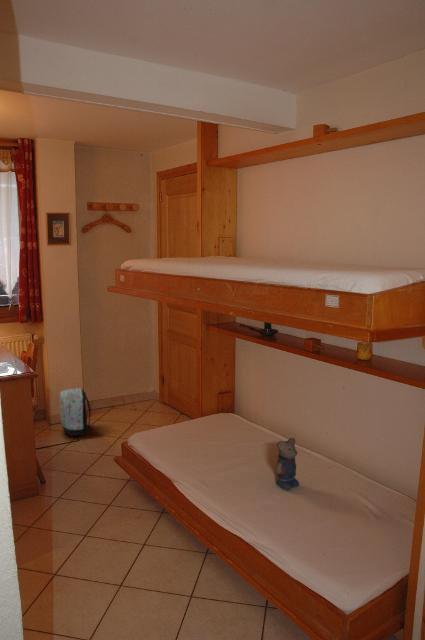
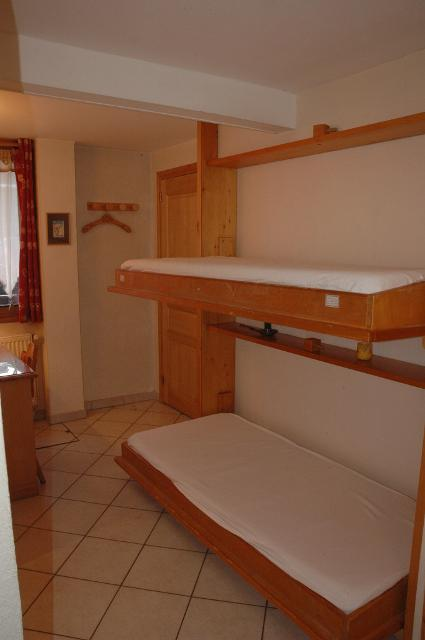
- teddy bear (286, 462)
- backpack (73, 410)
